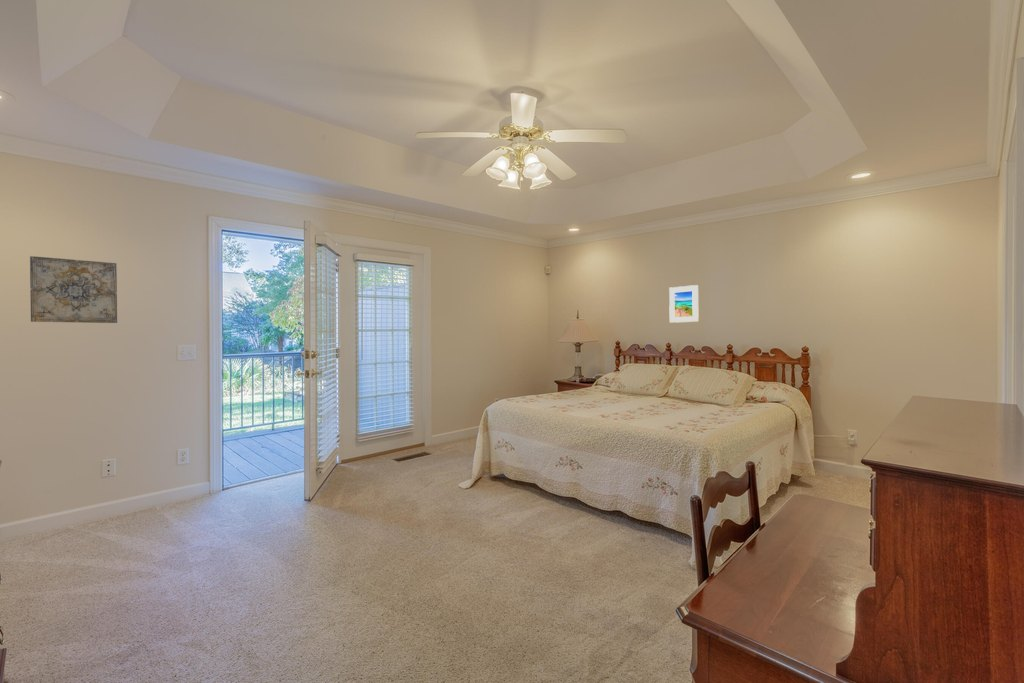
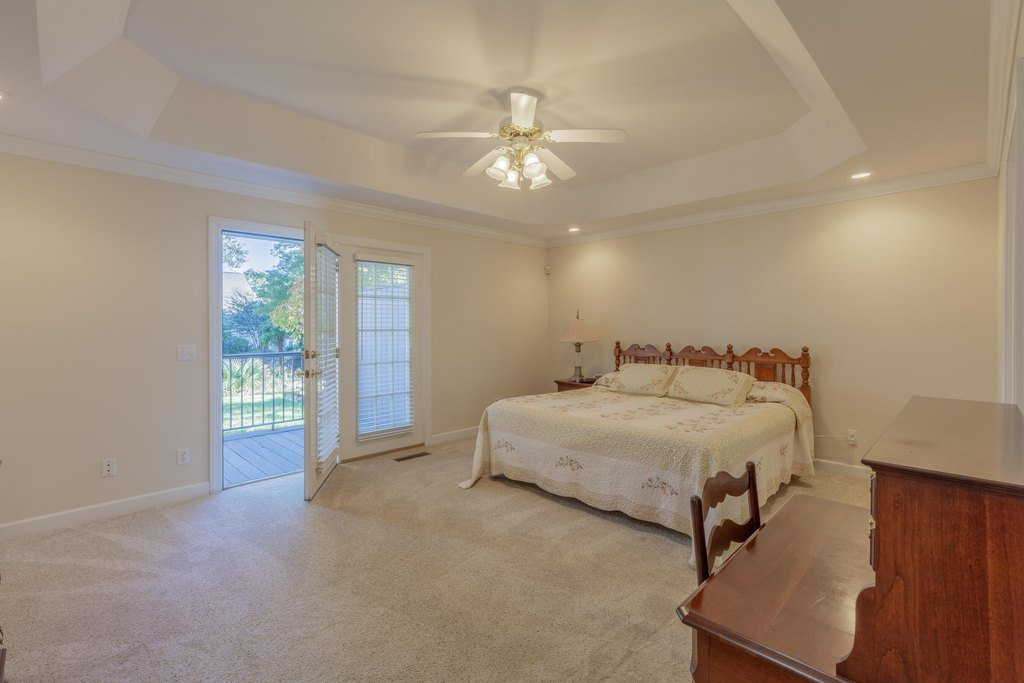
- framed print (683, 304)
- wall art (75, 291)
